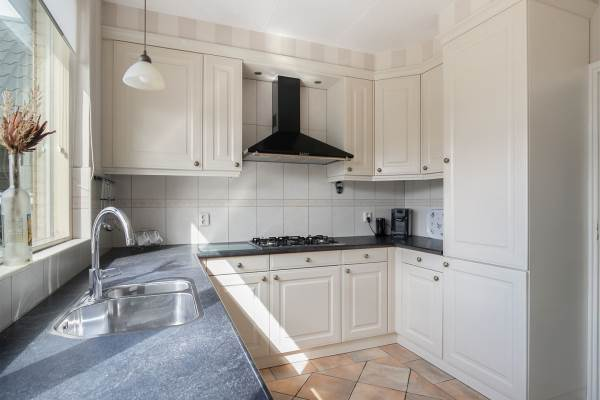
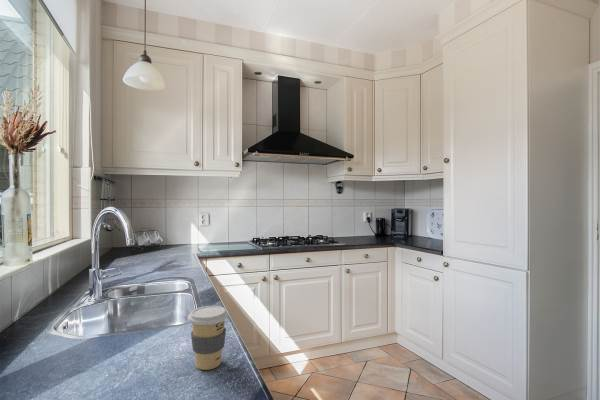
+ coffee cup (208, 337)
